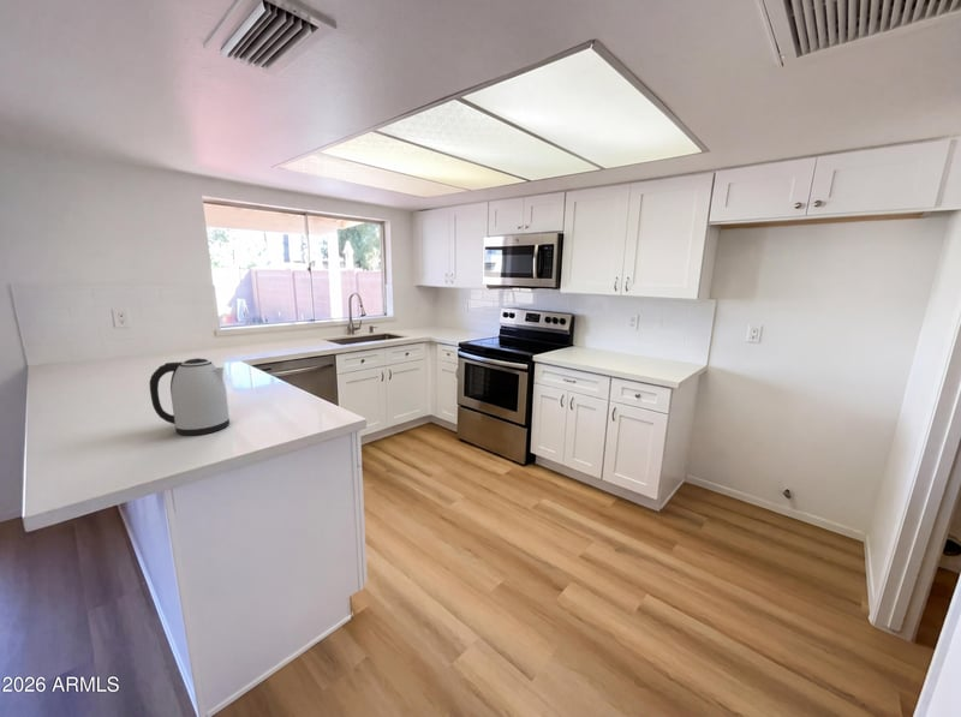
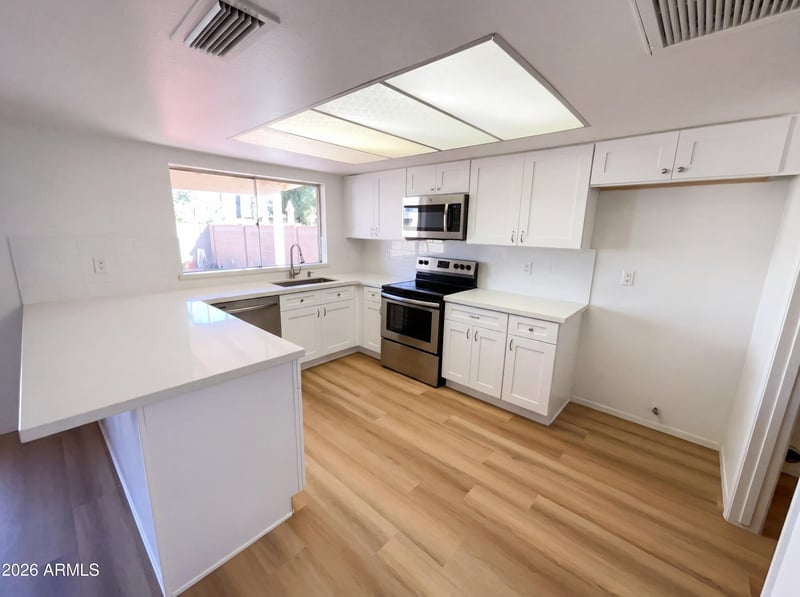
- kettle (189, 394)
